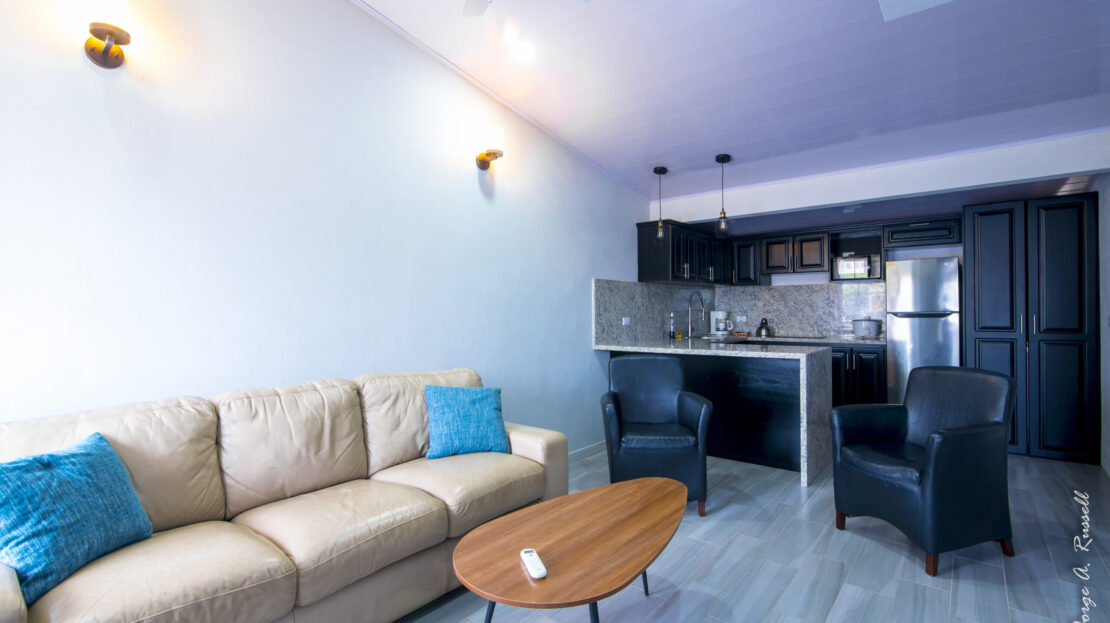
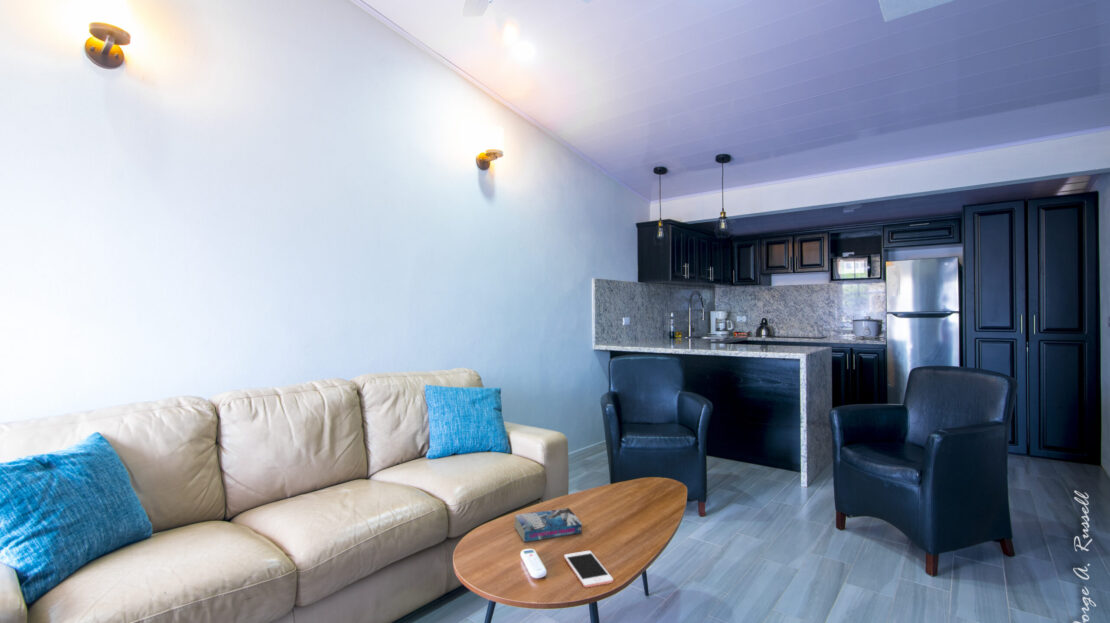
+ cell phone (587, 567)
+ book (547, 523)
